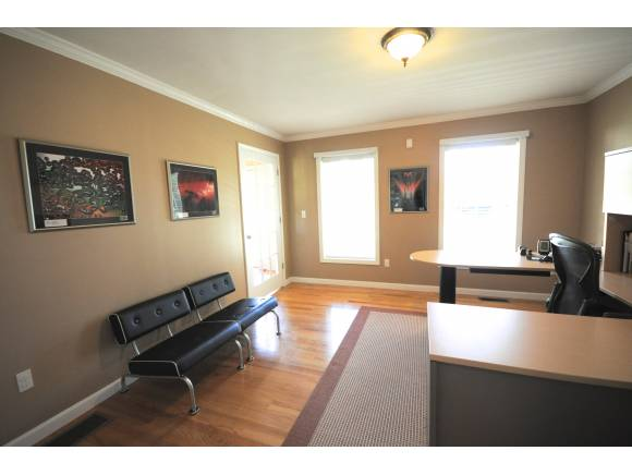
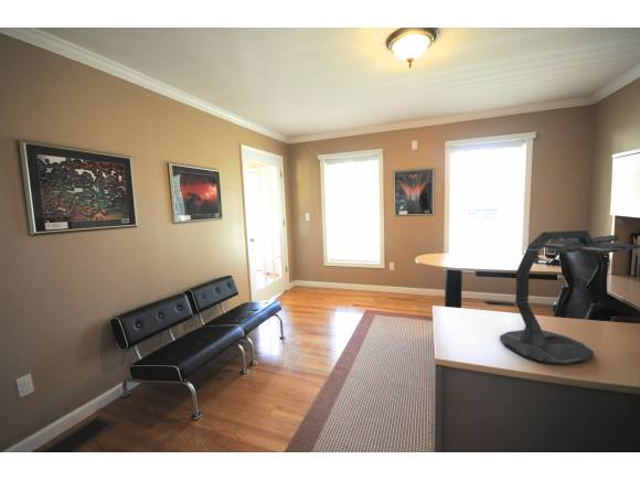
+ desk lamp (563, 253)
